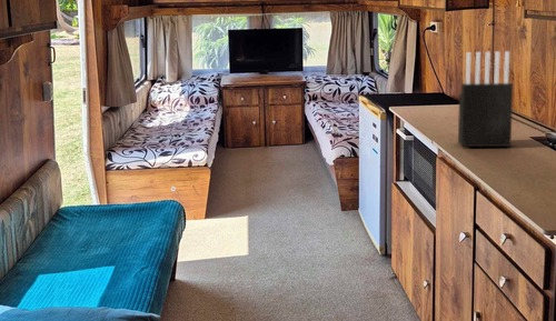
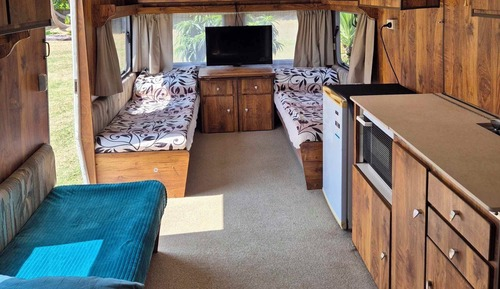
- knife block (484, 98)
